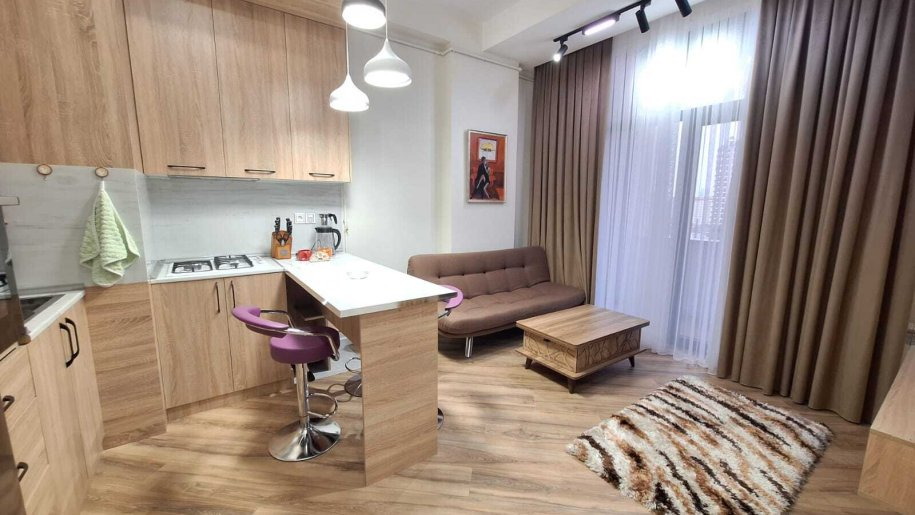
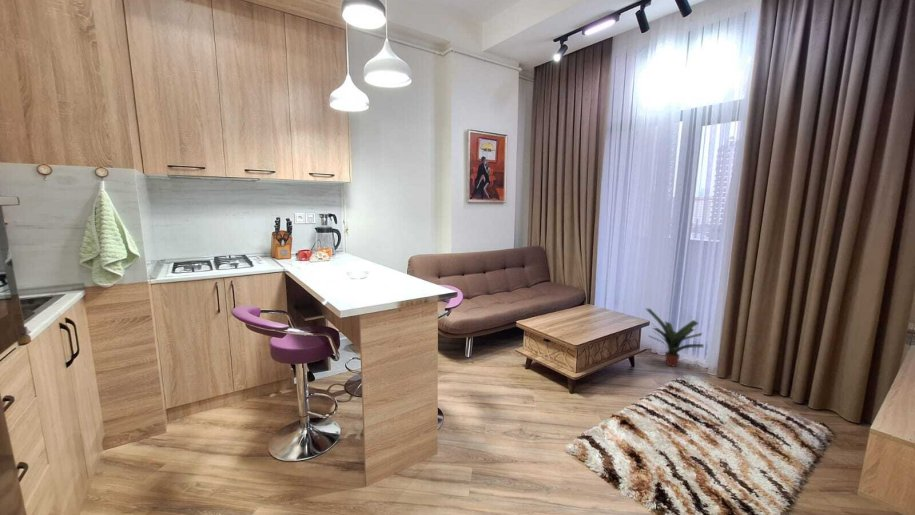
+ potted plant (671, 339)
